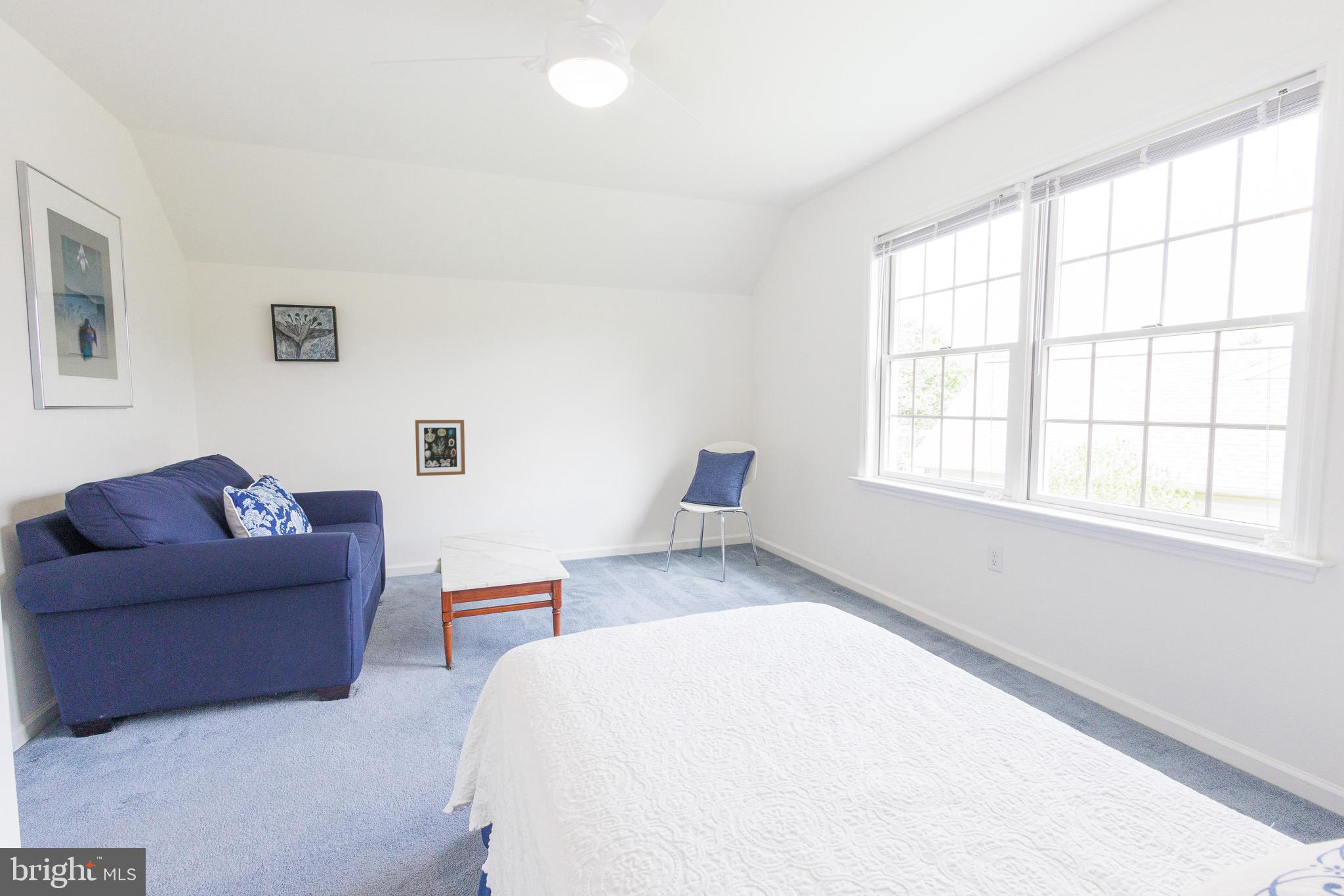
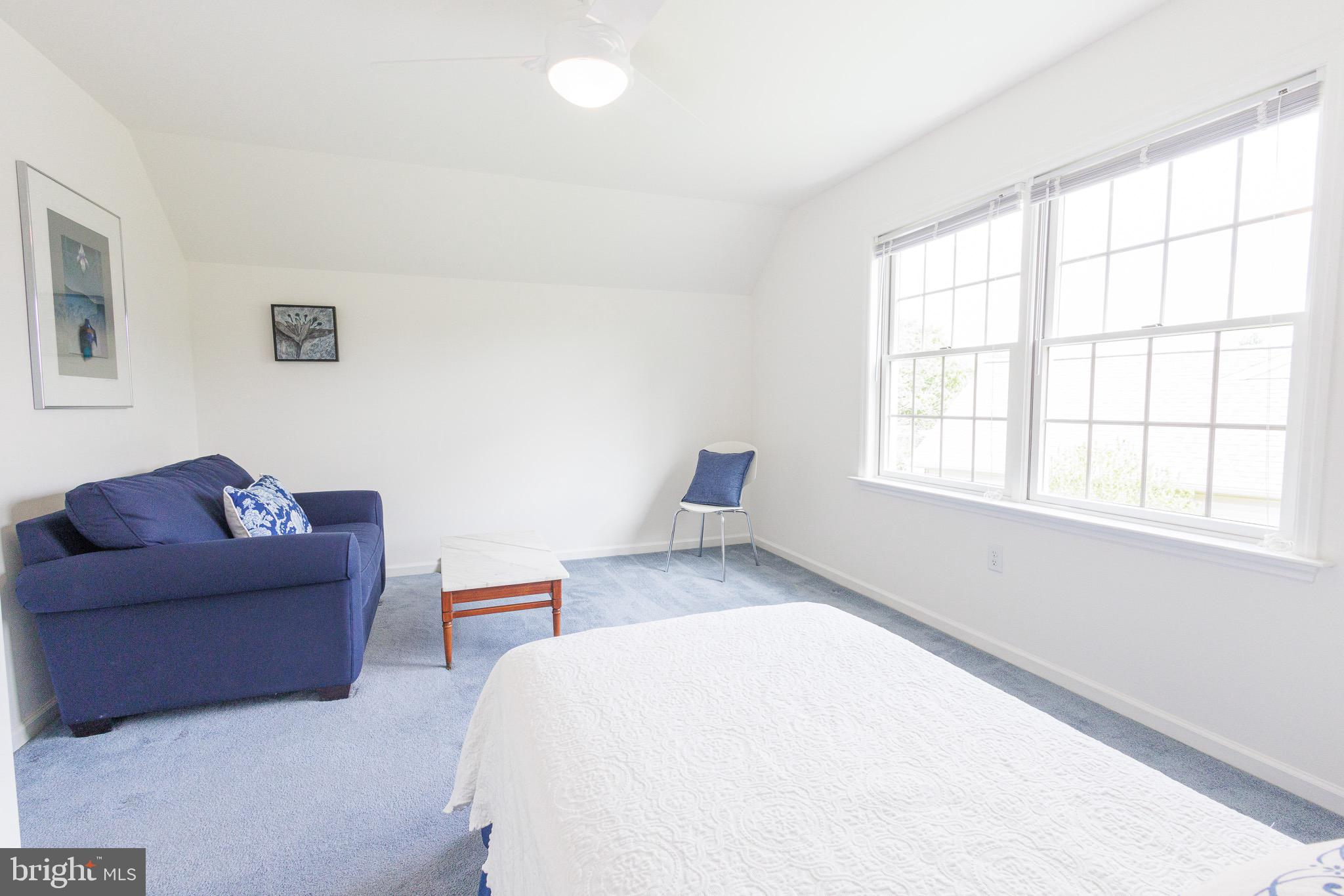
- wall art (440, 447)
